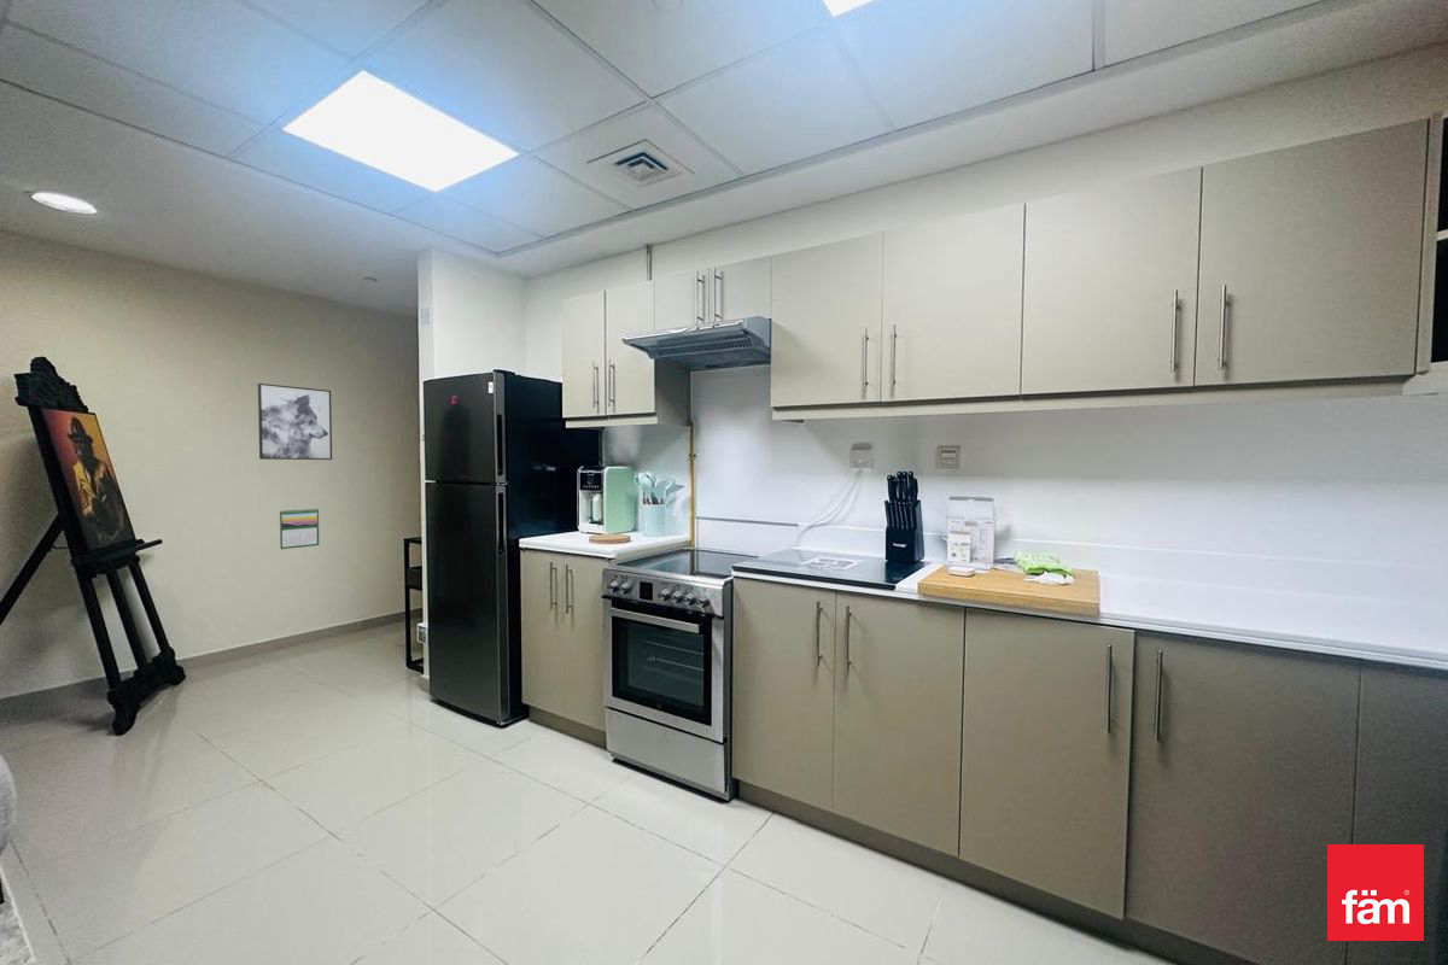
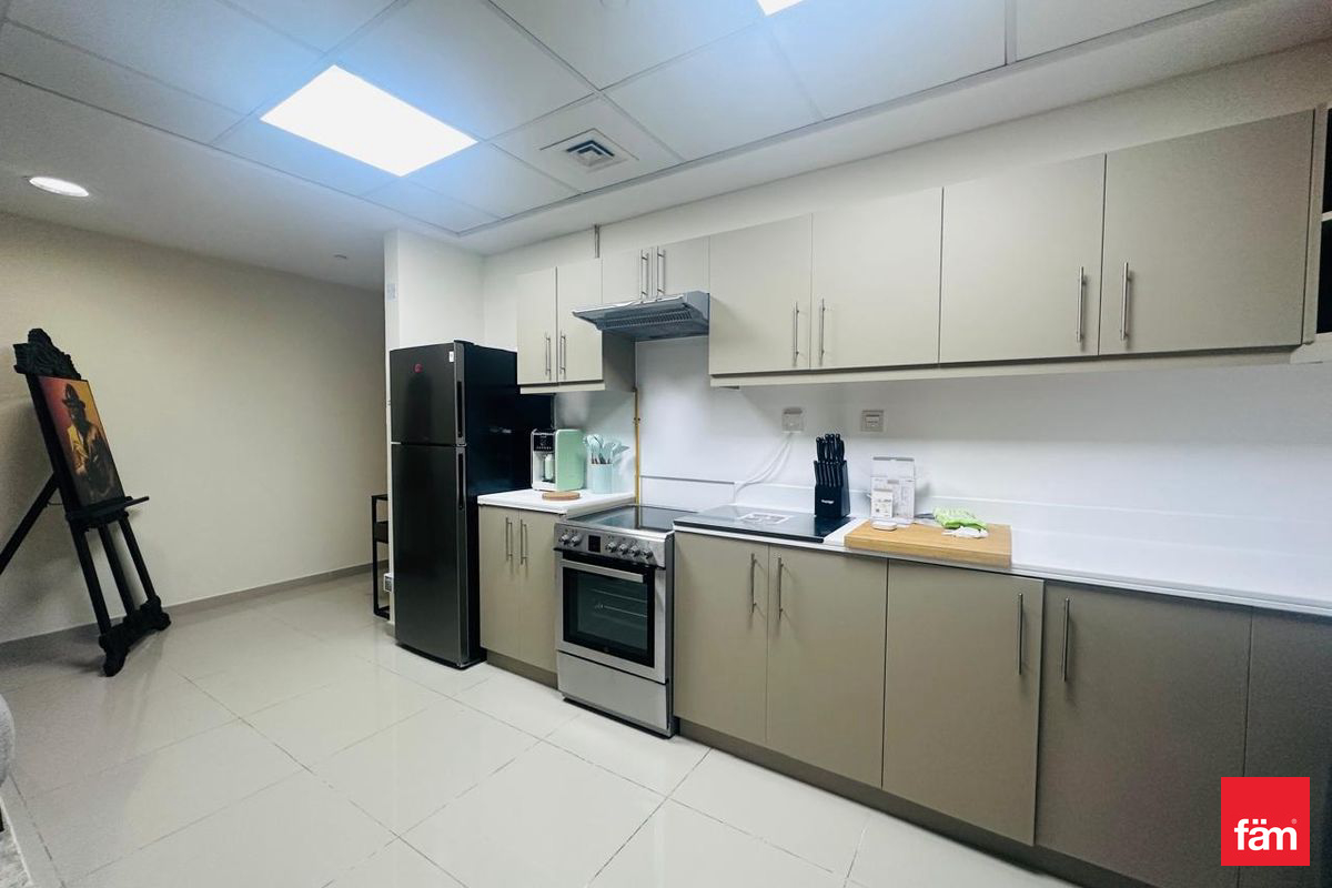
- calendar (299, 527)
- wall art (296, 423)
